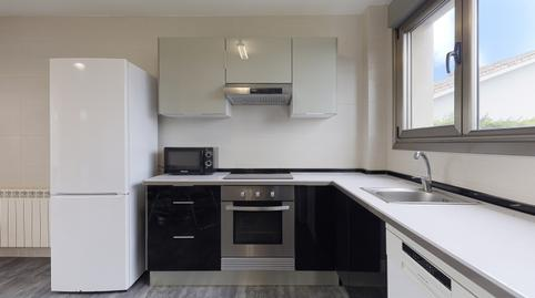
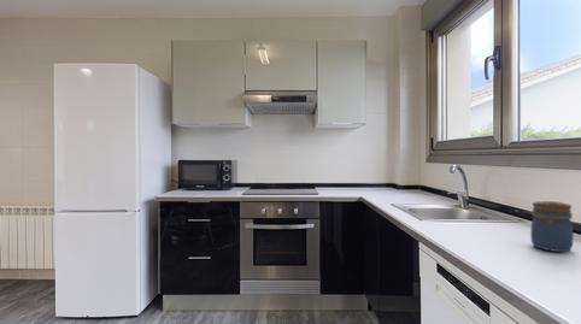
+ jar (552, 224)
